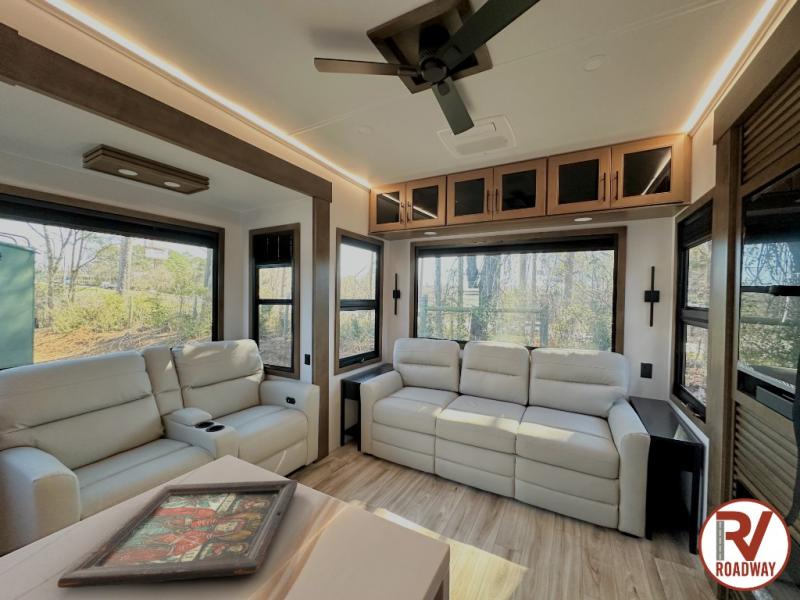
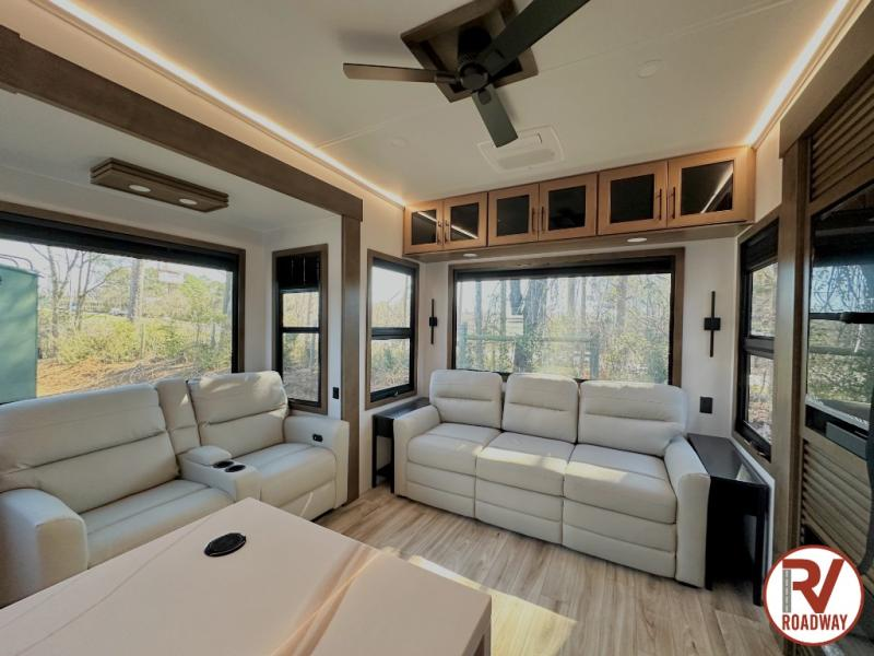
- decorative tray (203, 523)
